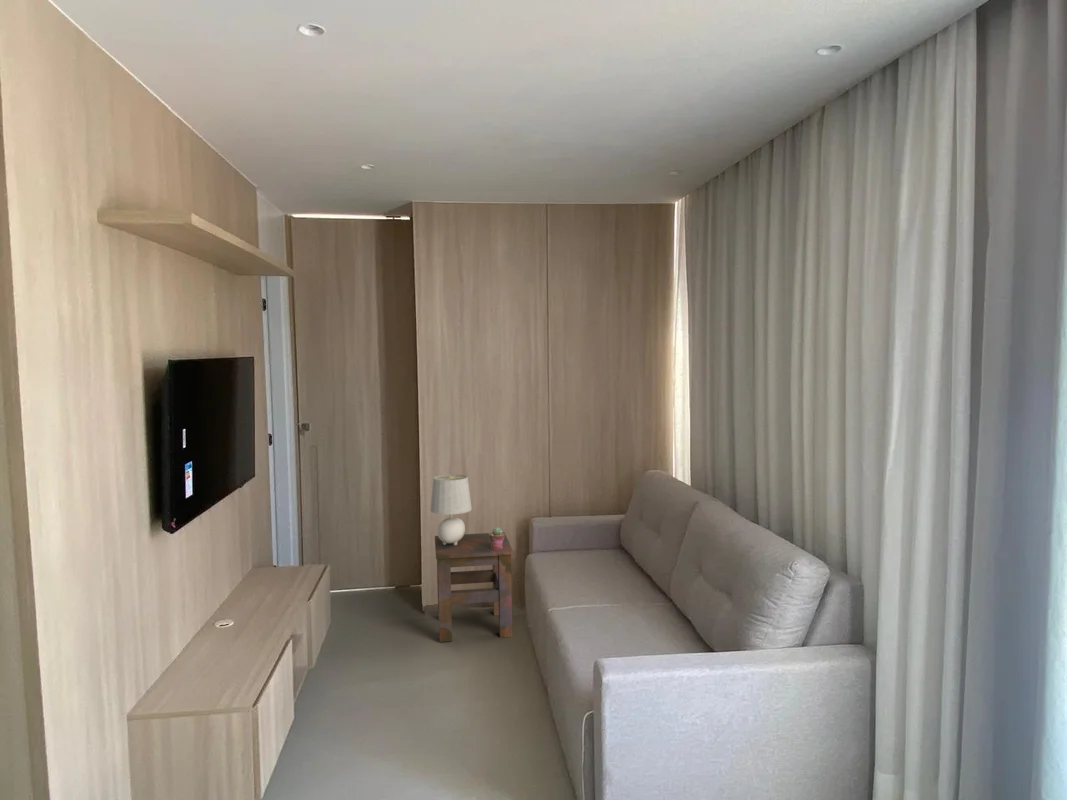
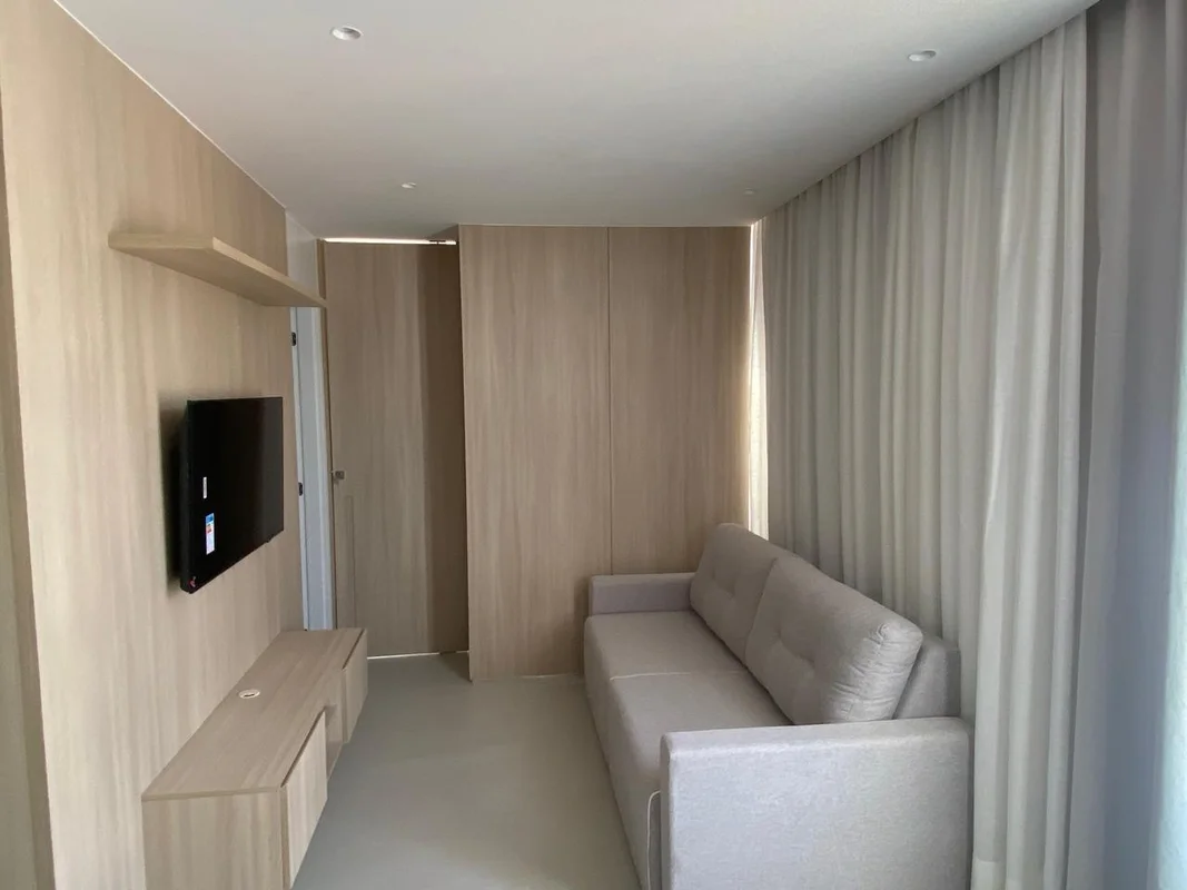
- side table (472, 582)
- table lamp (451, 509)
- potted succulent (496, 537)
